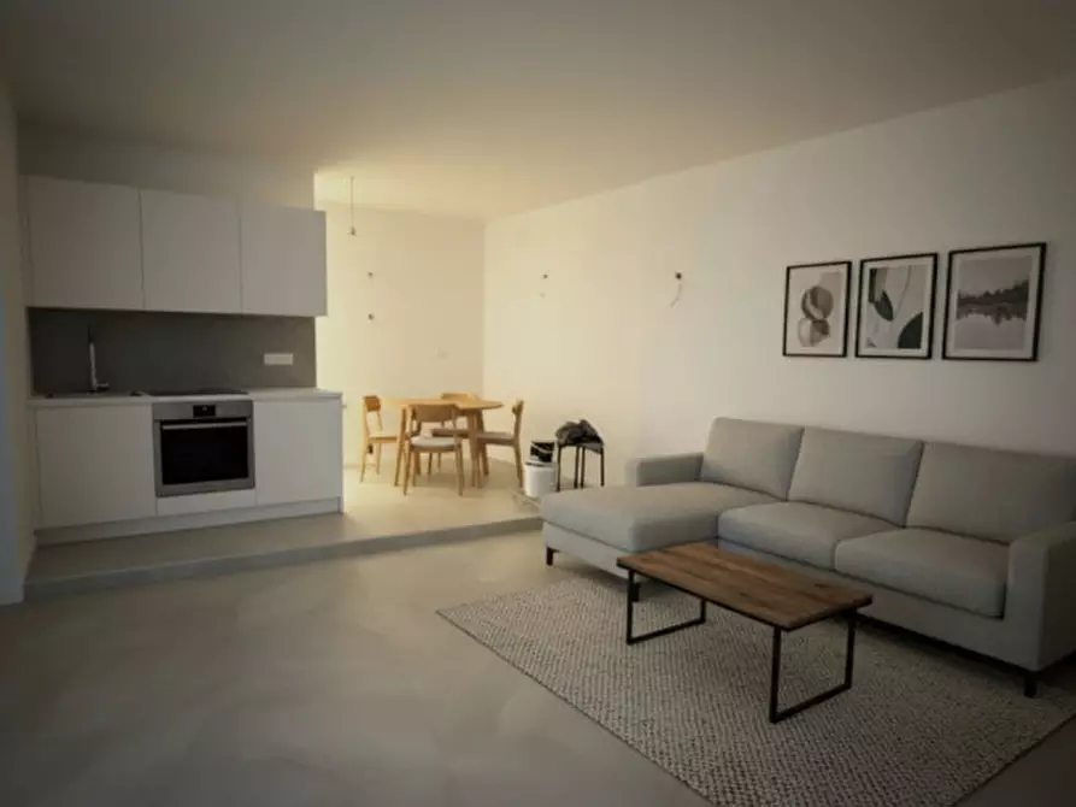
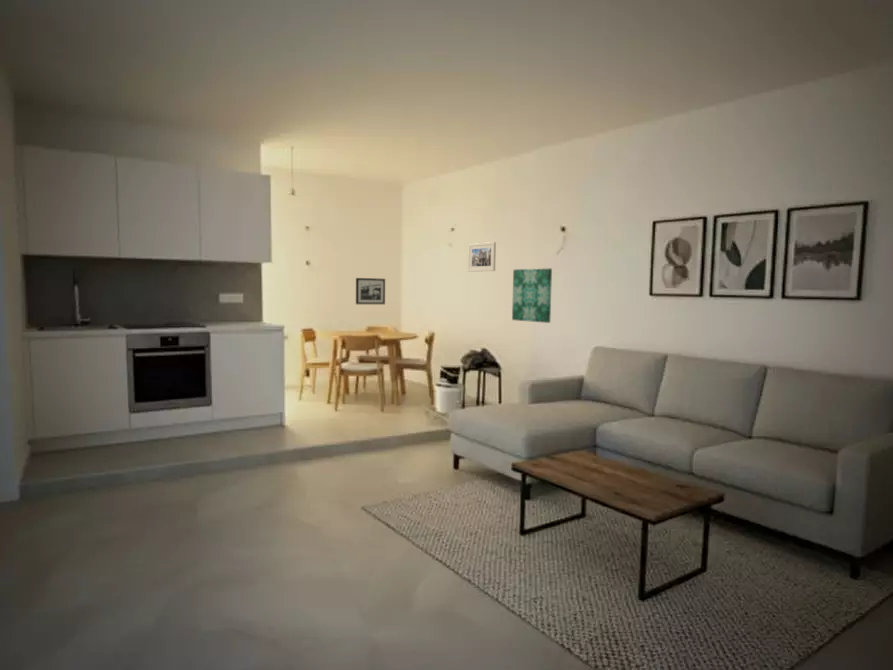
+ wall art (531, 295)
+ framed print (481, 257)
+ picture frame (370, 291)
